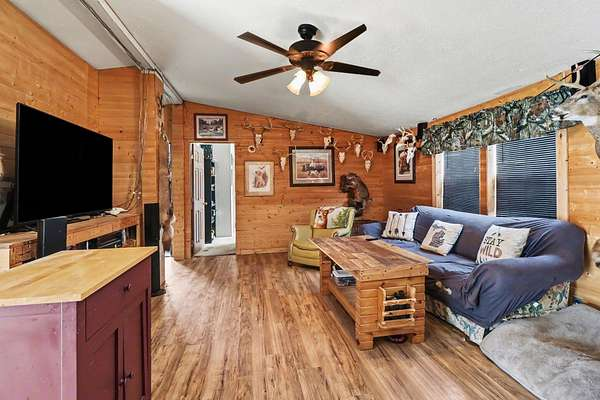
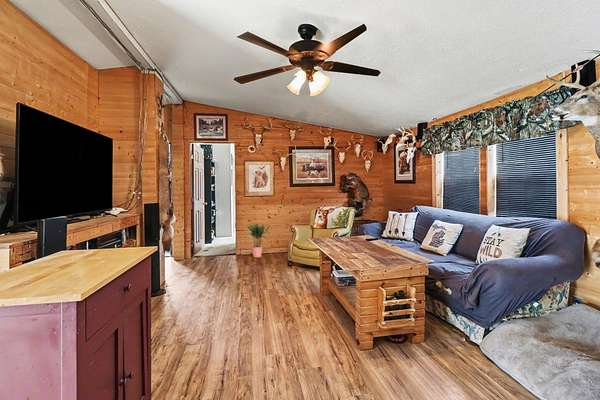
+ potted plant (258, 239)
